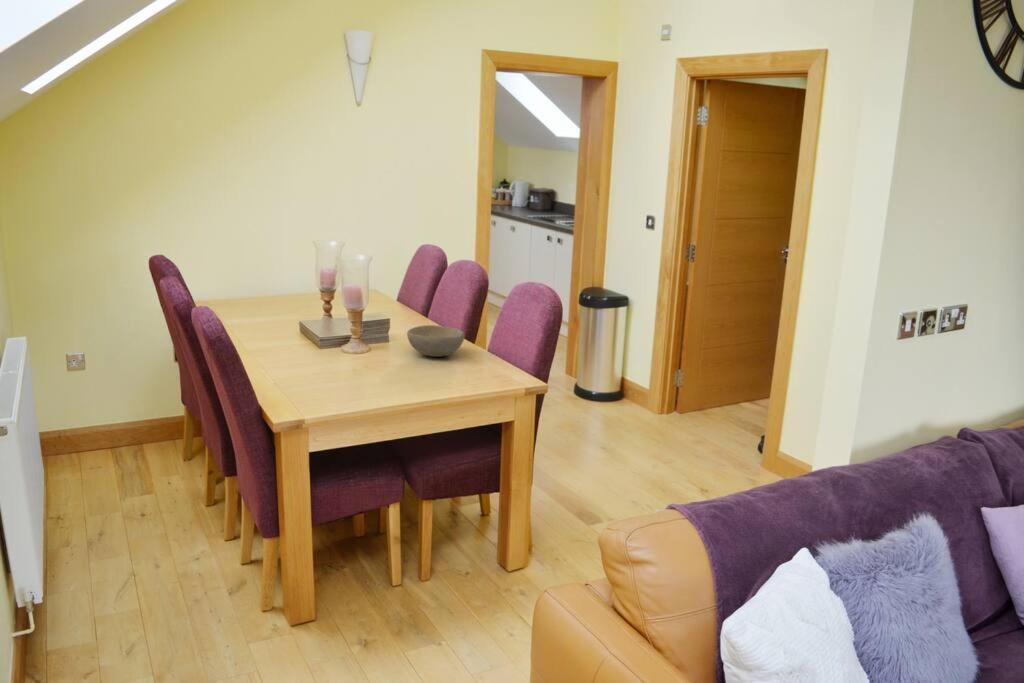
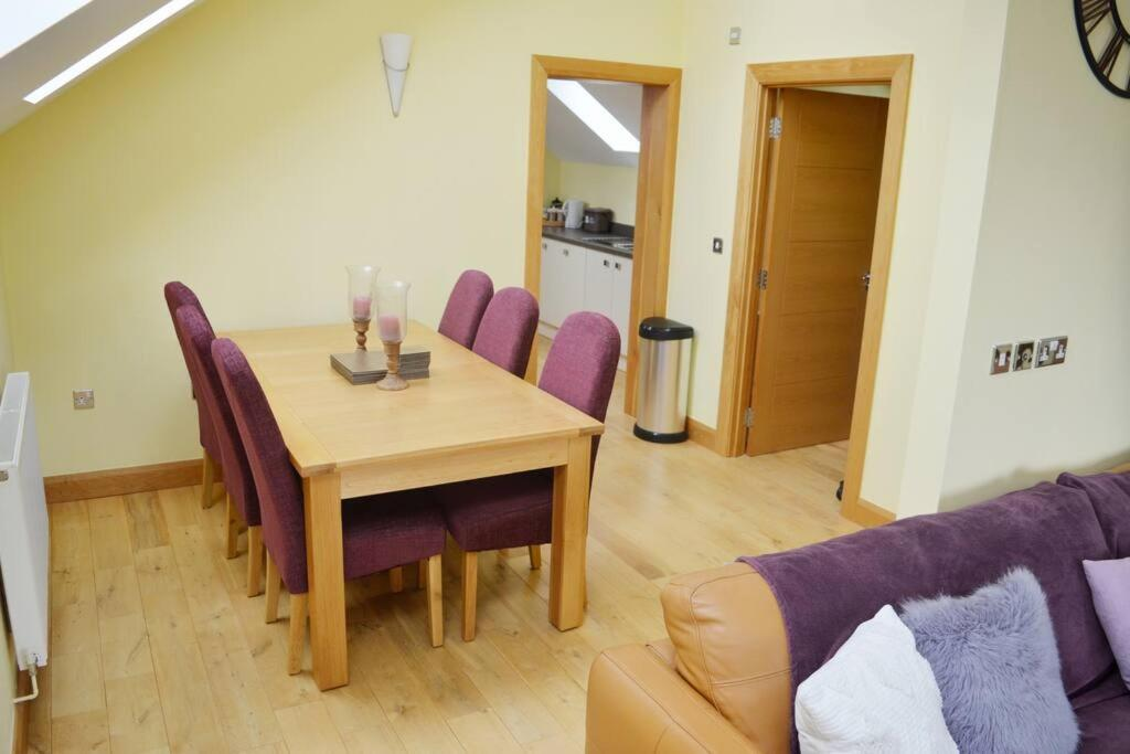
- bowl (435, 343)
